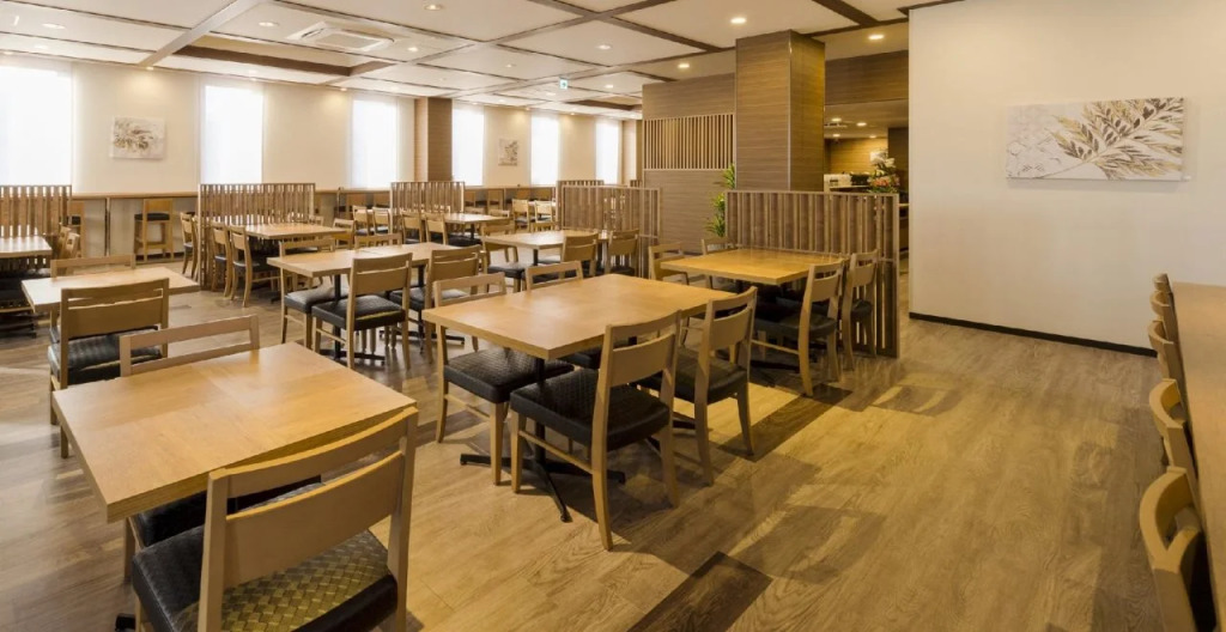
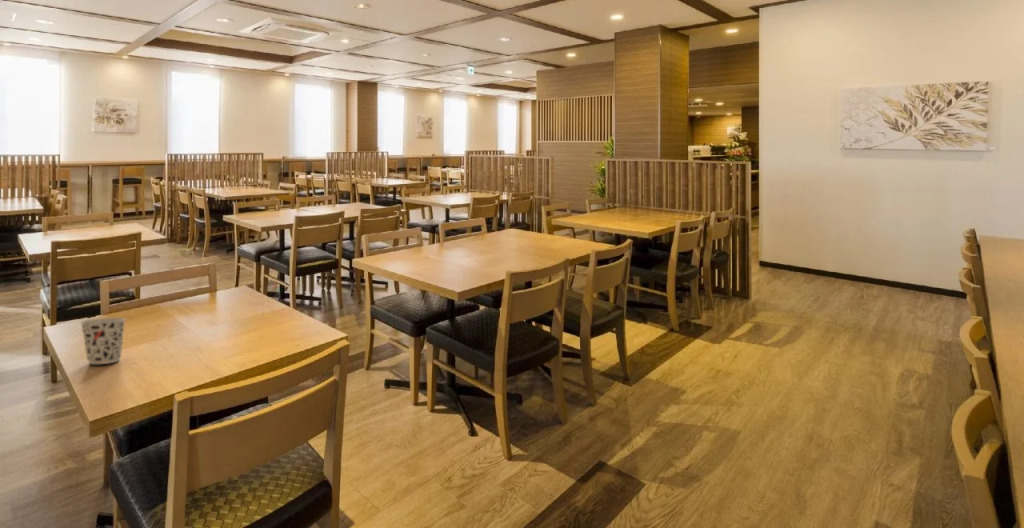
+ cup (103, 341)
